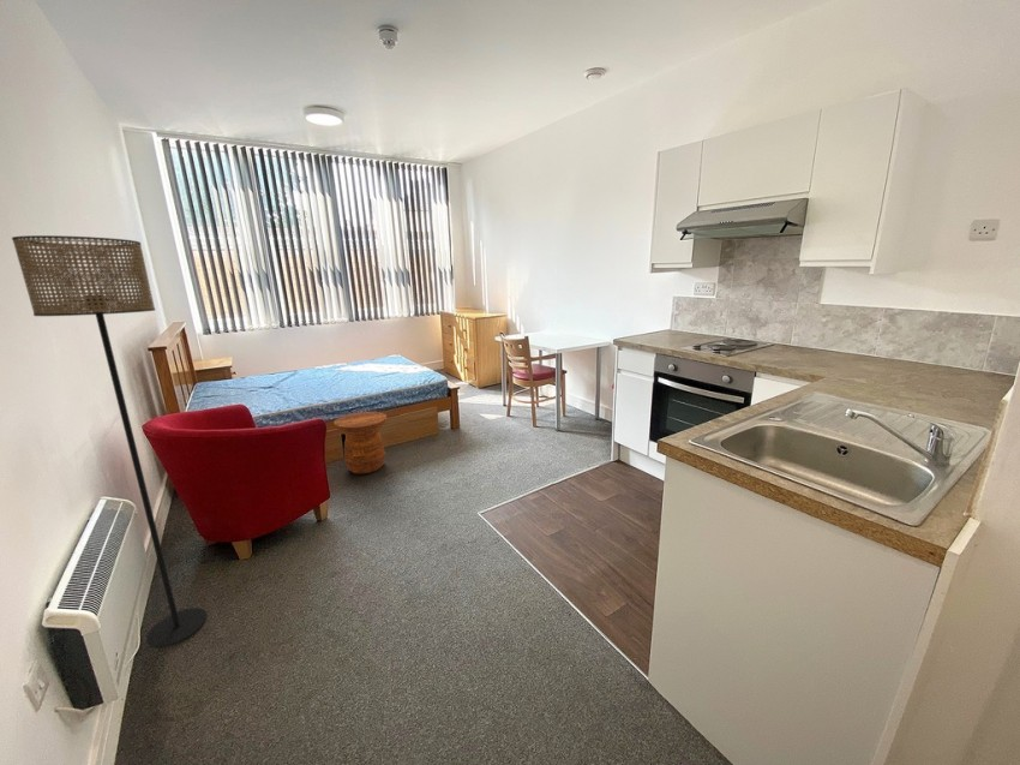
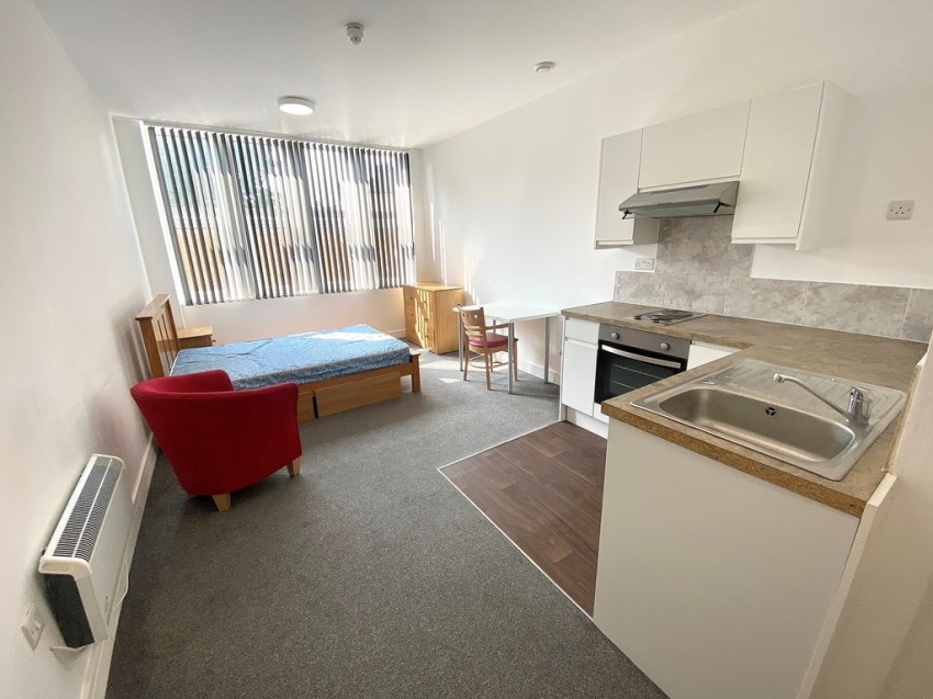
- side table (362, 443)
- floor lamp (134, 456)
